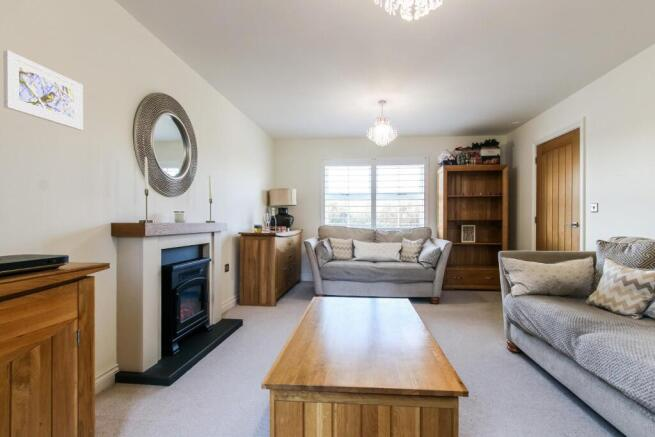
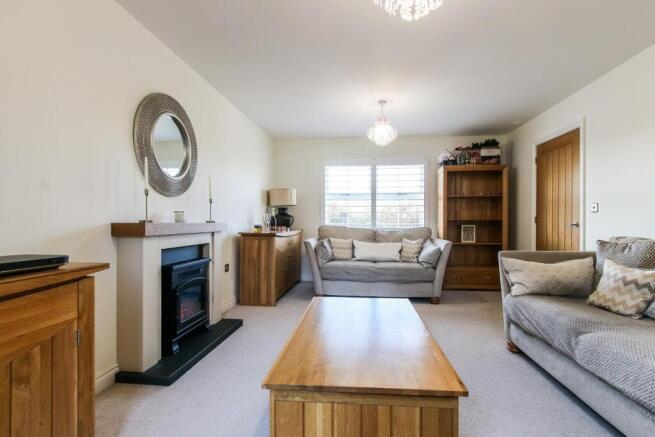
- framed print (47, 94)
